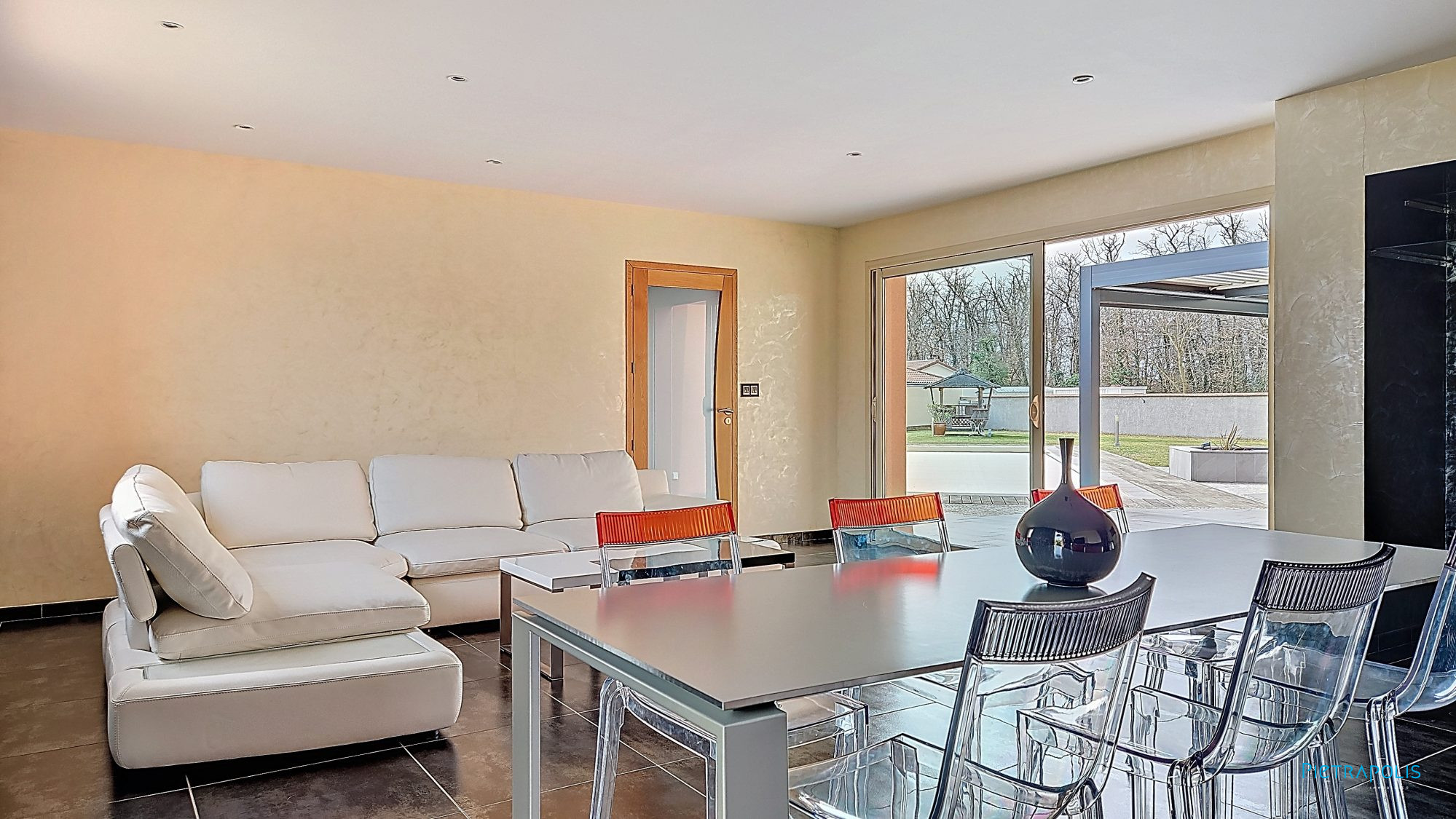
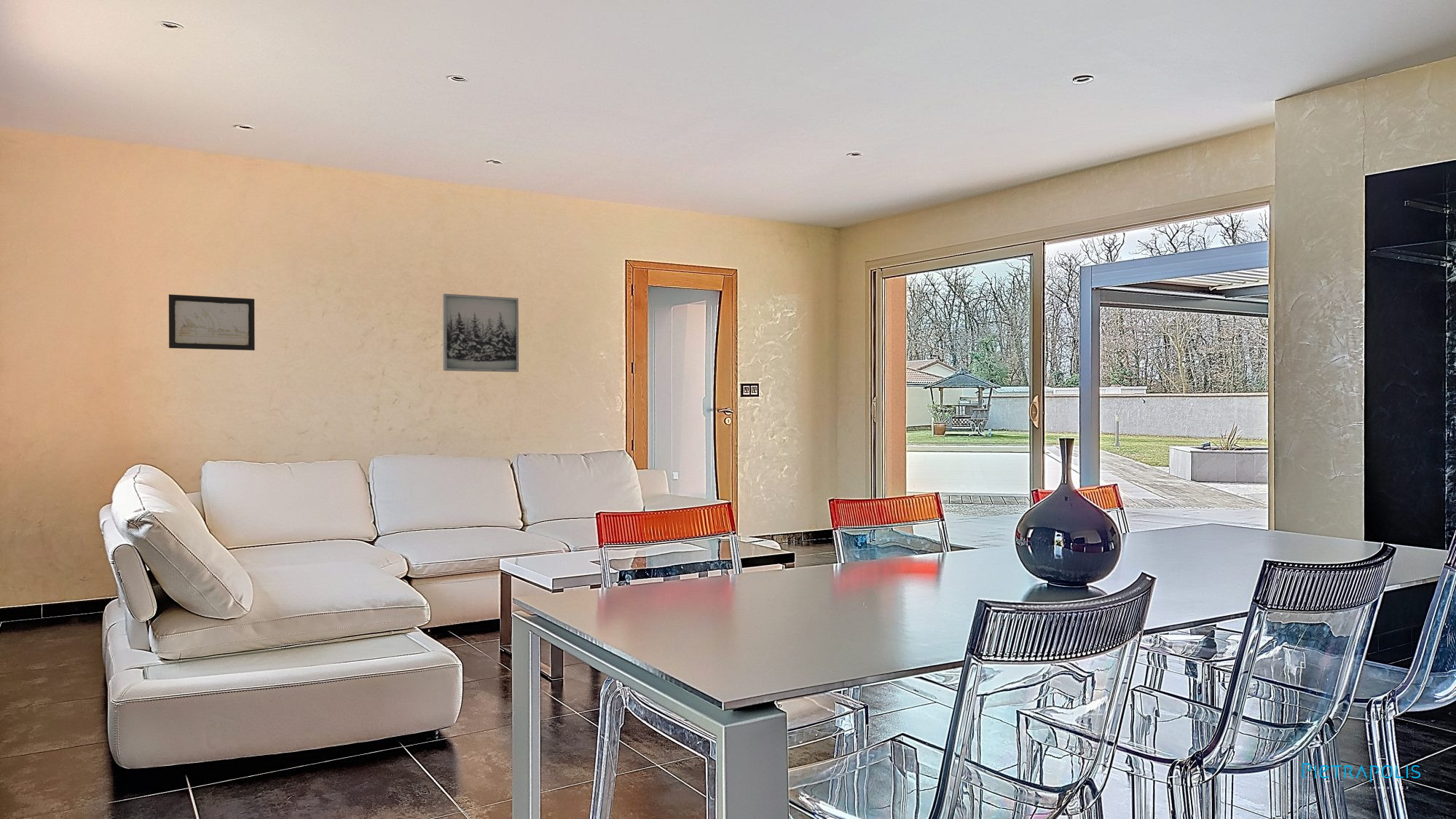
+ wall art (212, 323)
+ wall art (481, 333)
